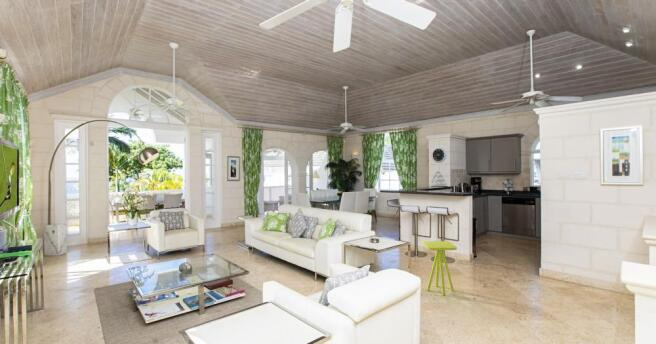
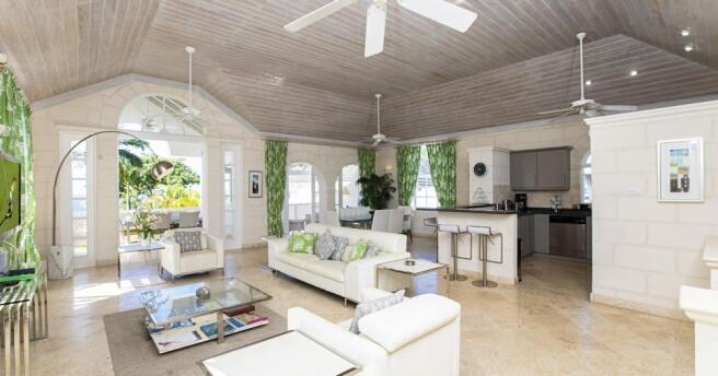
- side table (438, 267)
